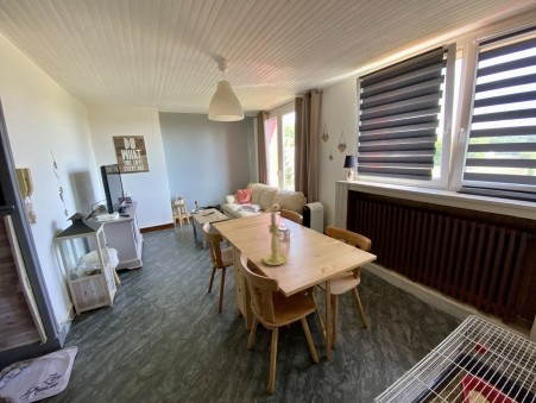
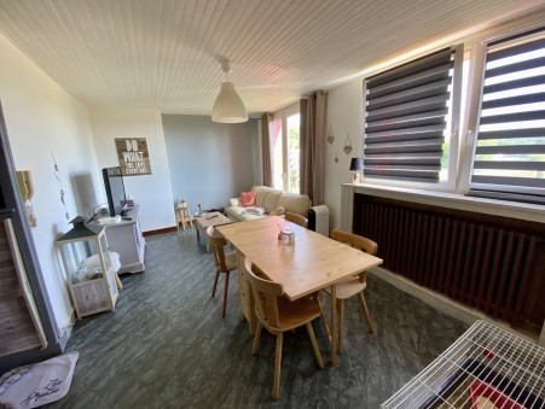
- candle holder (273, 237)
